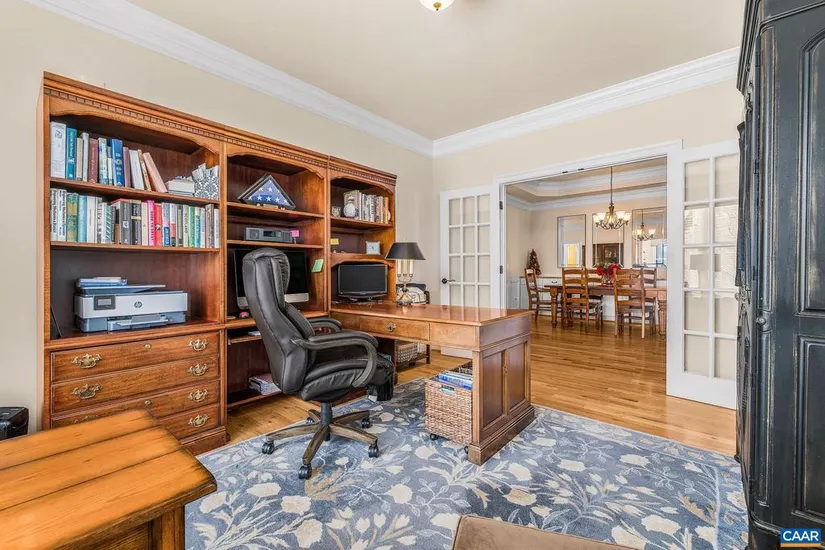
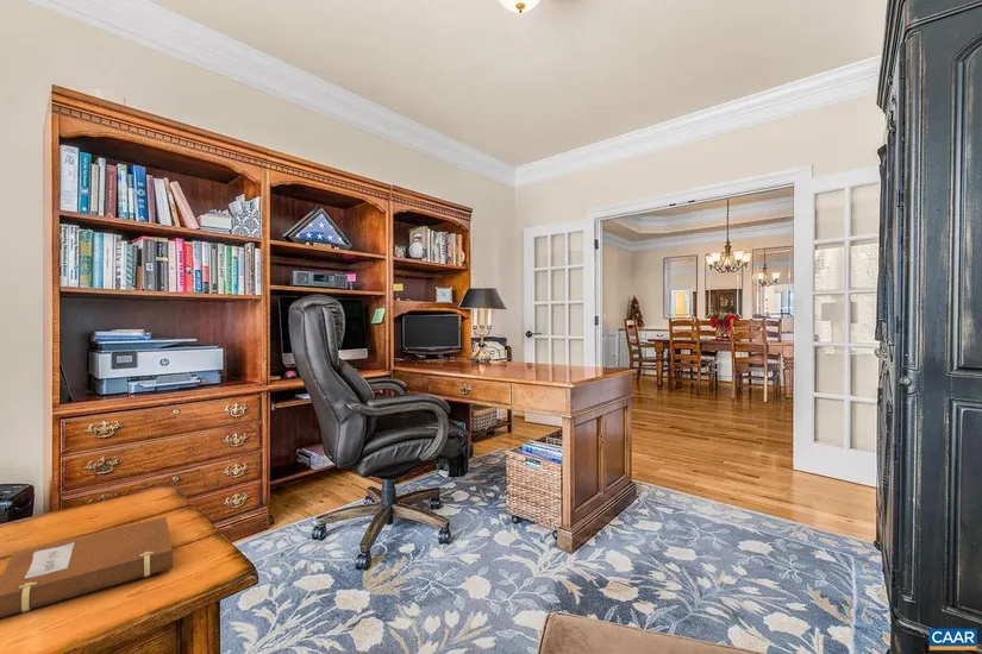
+ notebook (88, 561)
